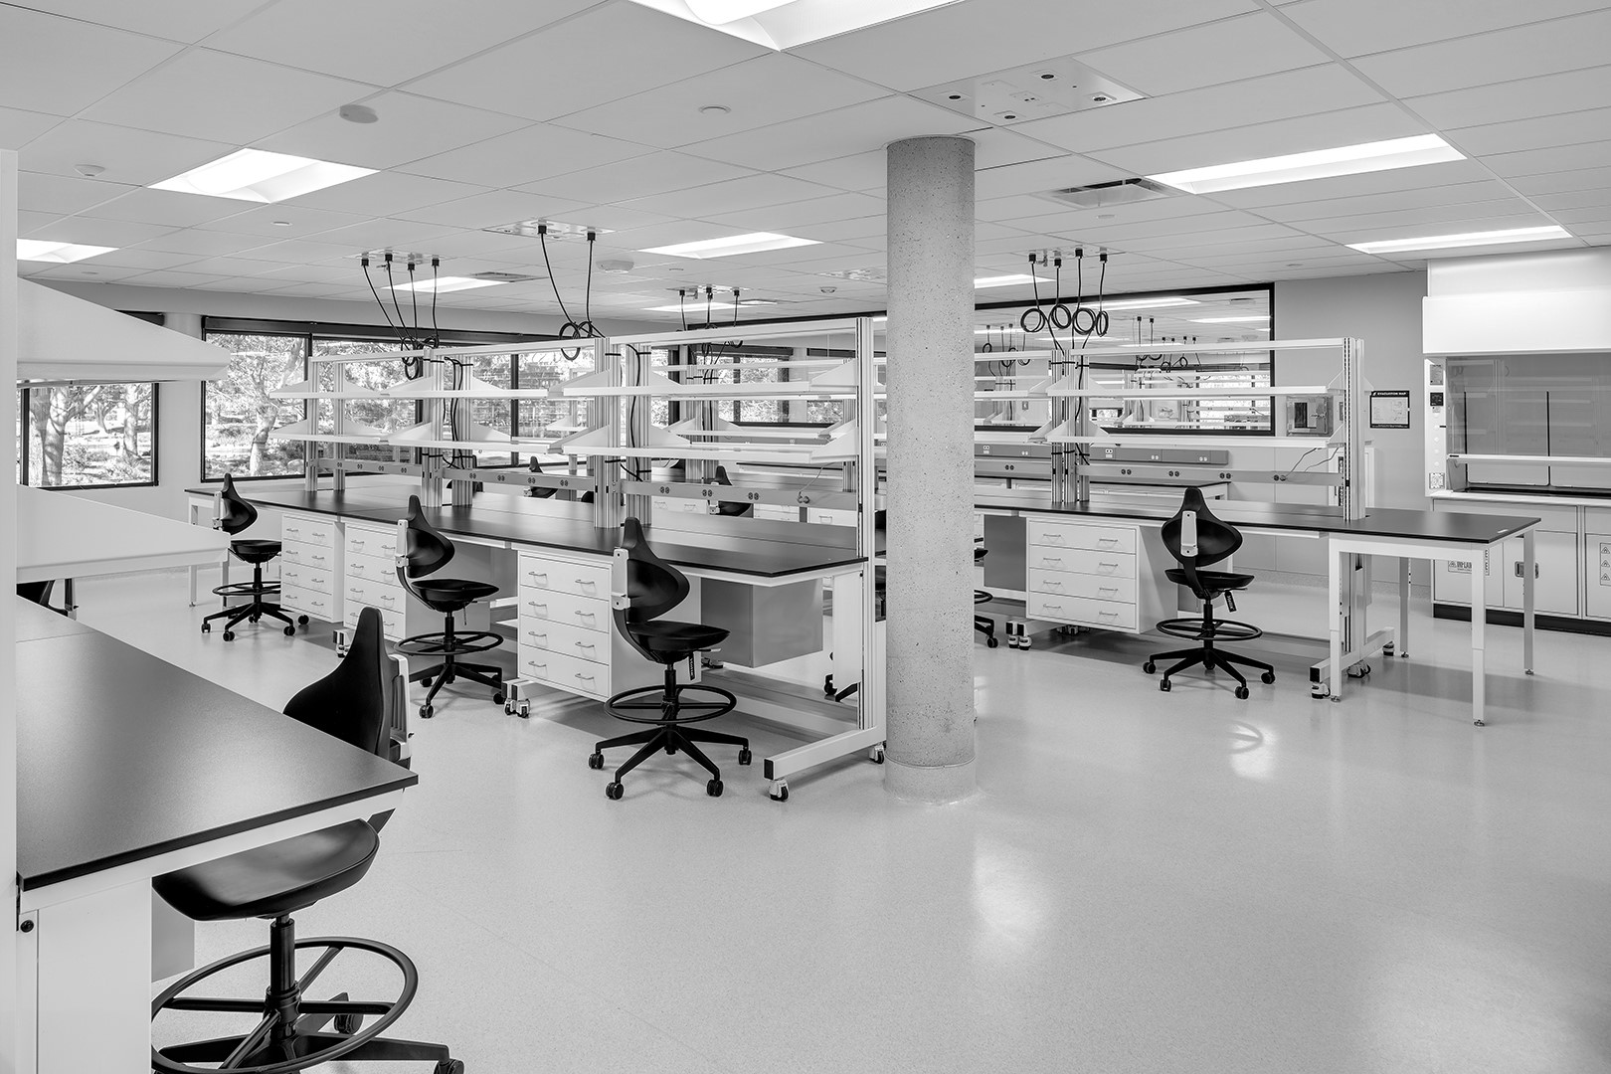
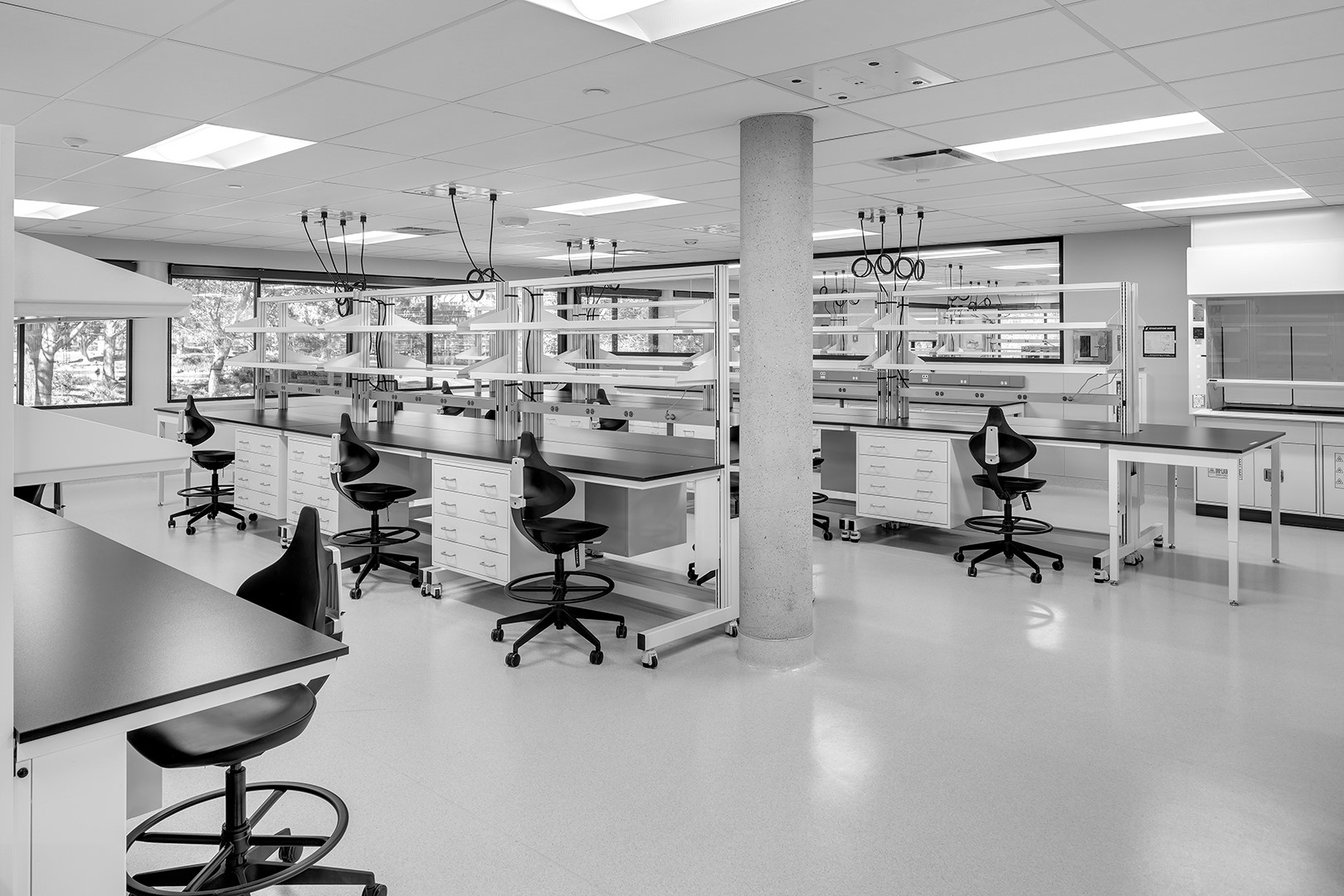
- smoke detector (358, 114)
